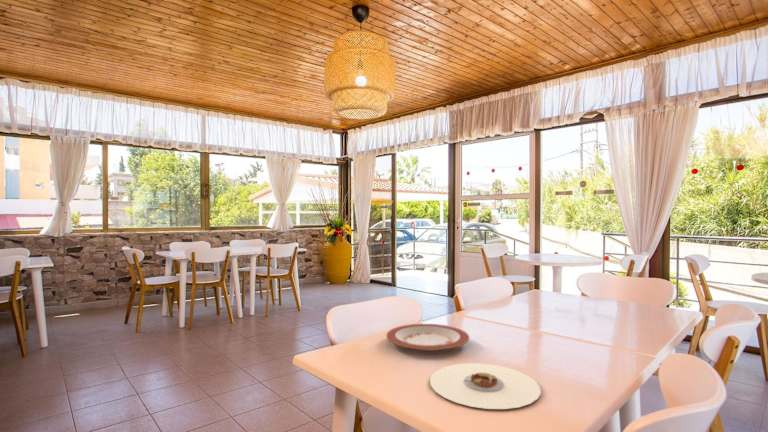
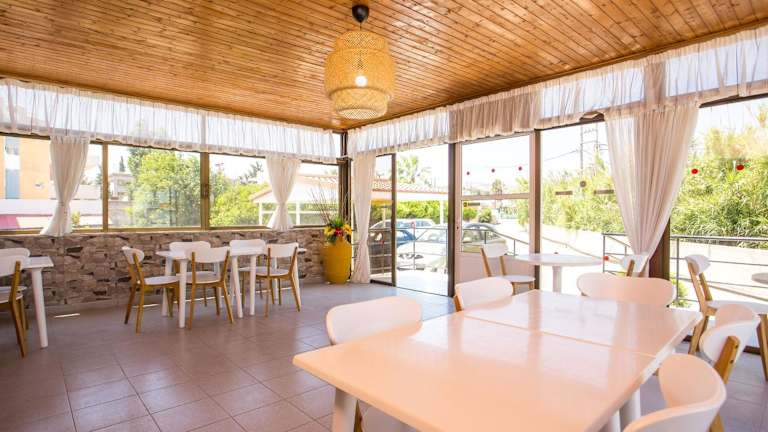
- plate (427, 338)
- plate (483, 378)
